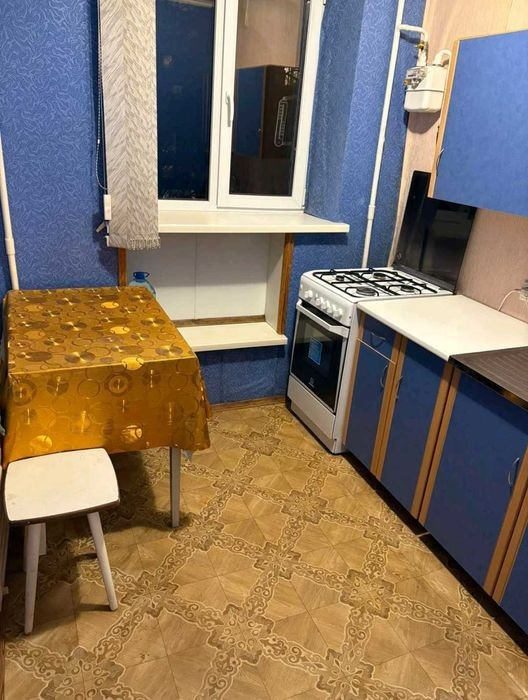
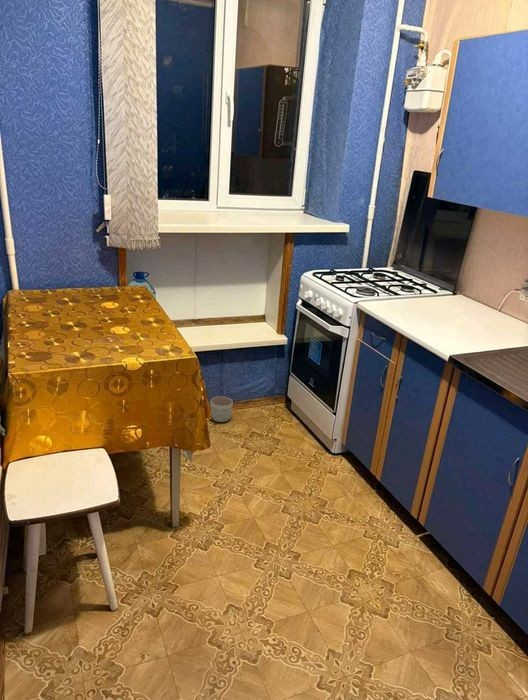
+ planter (221, 410)
